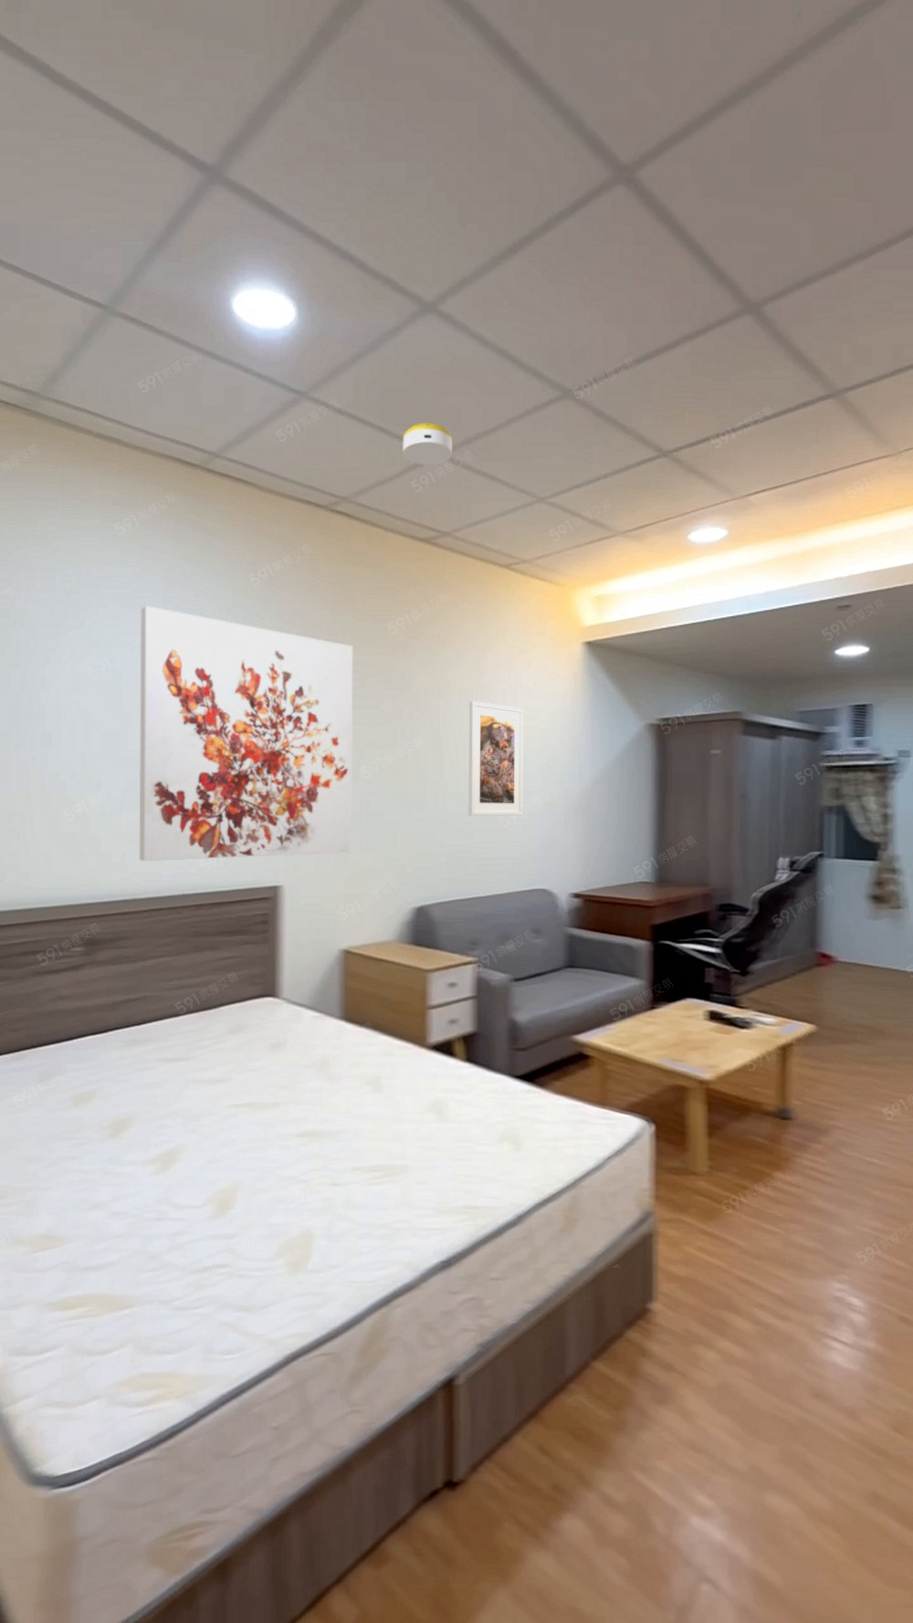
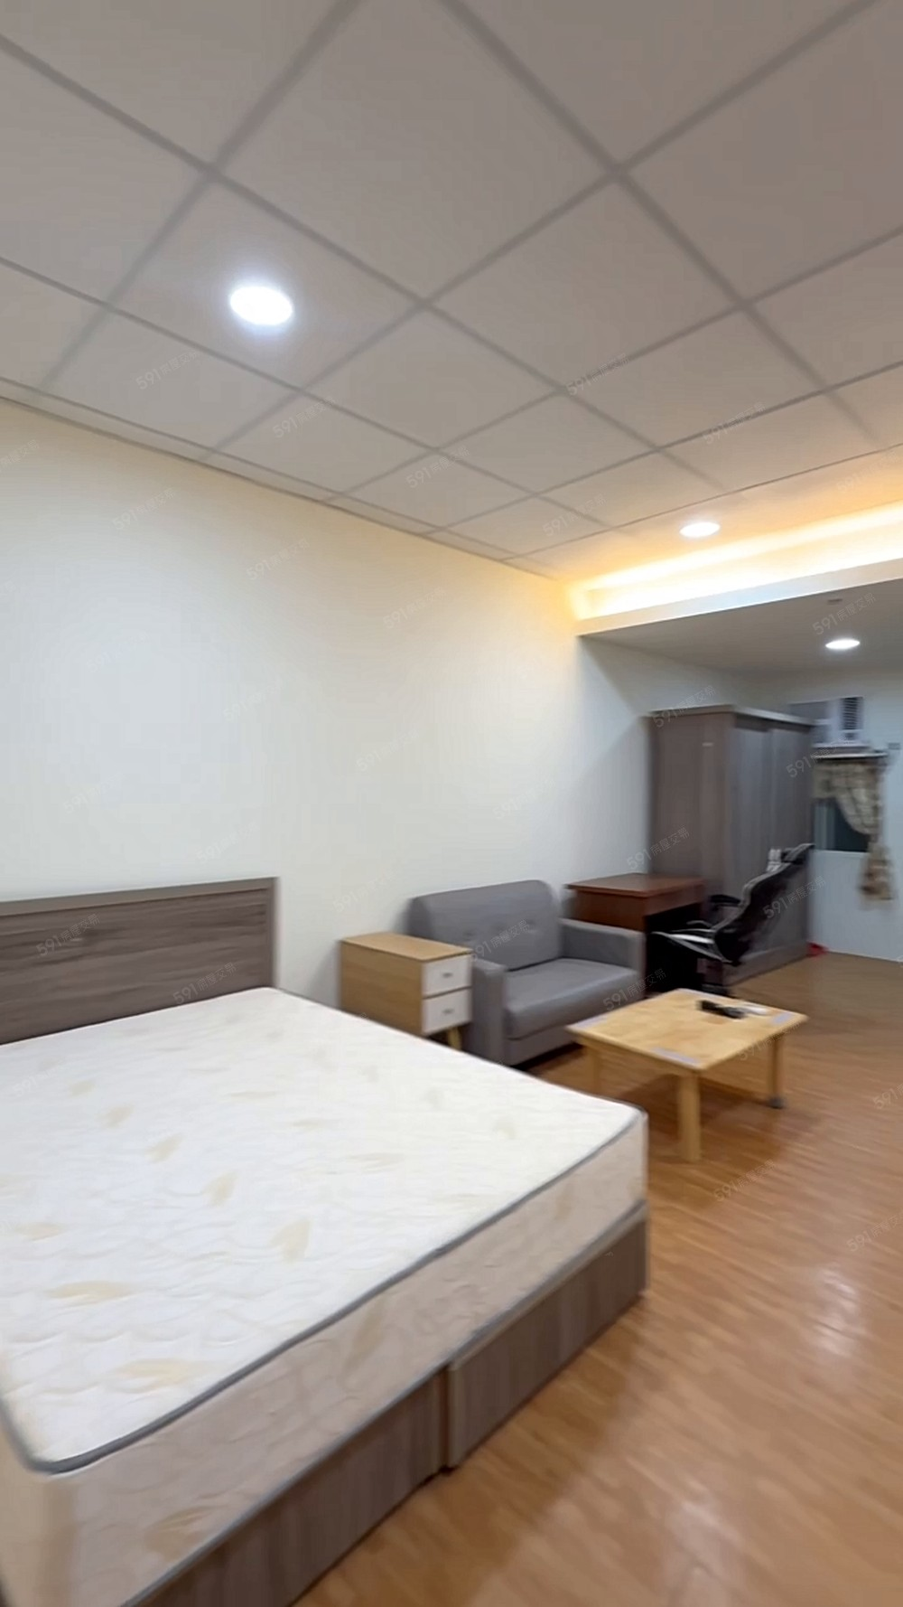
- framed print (497, 759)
- wall art (256, 742)
- smoke detector (427, 443)
